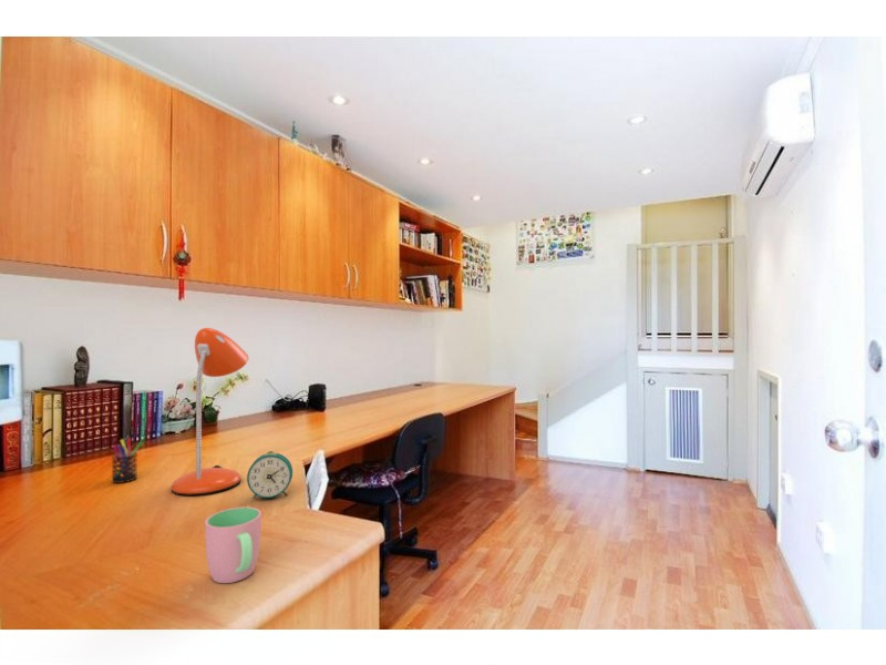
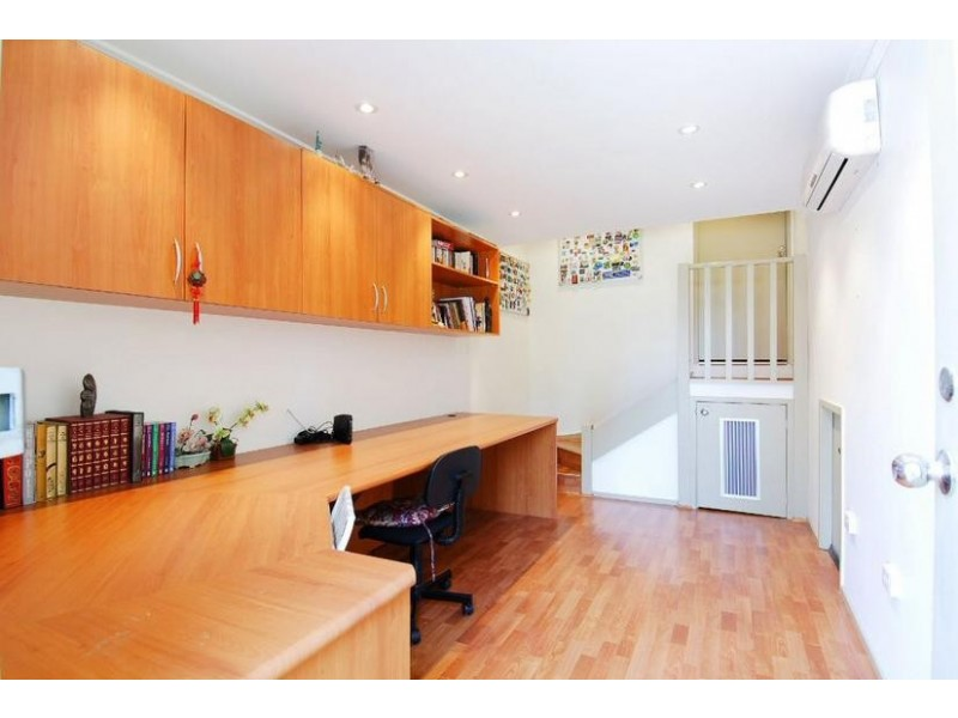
- cup (236, 548)
- alarm clock (270, 472)
- pen holder (127, 458)
- desk lamp (200, 403)
